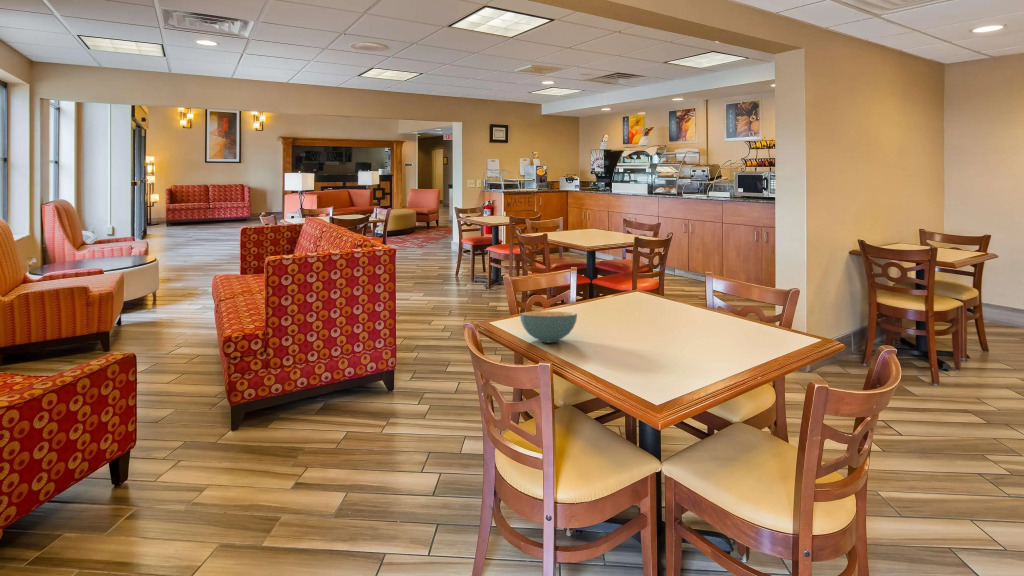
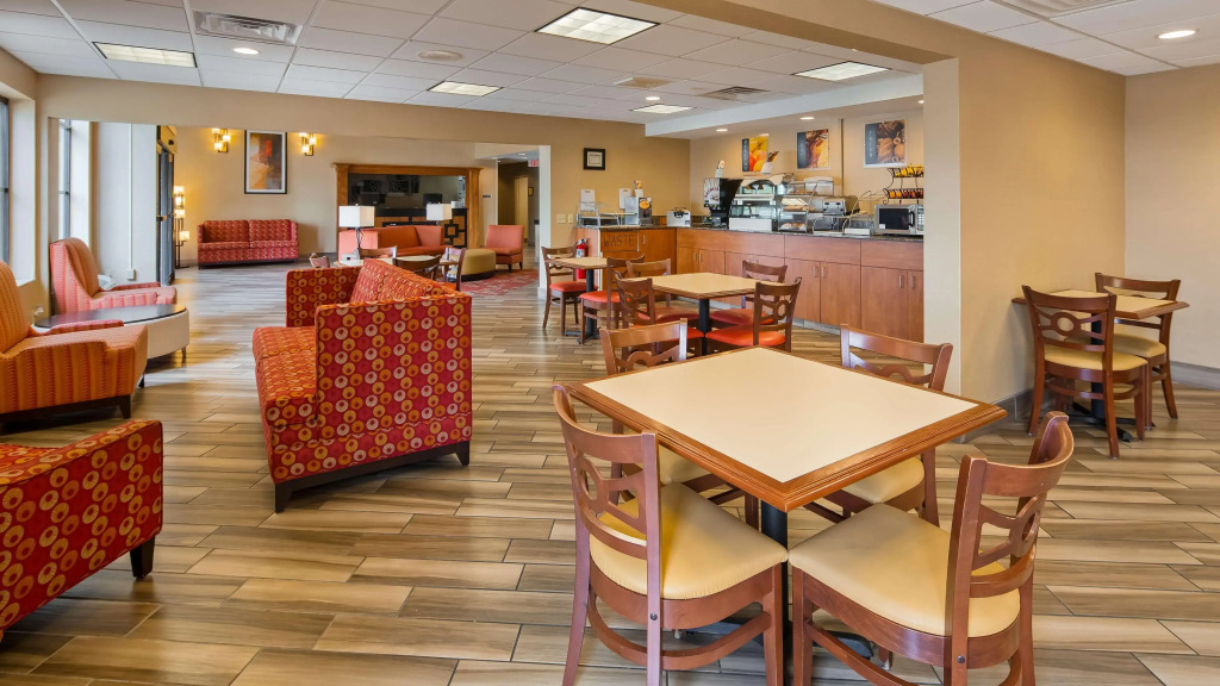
- cereal bowl (548, 327)
